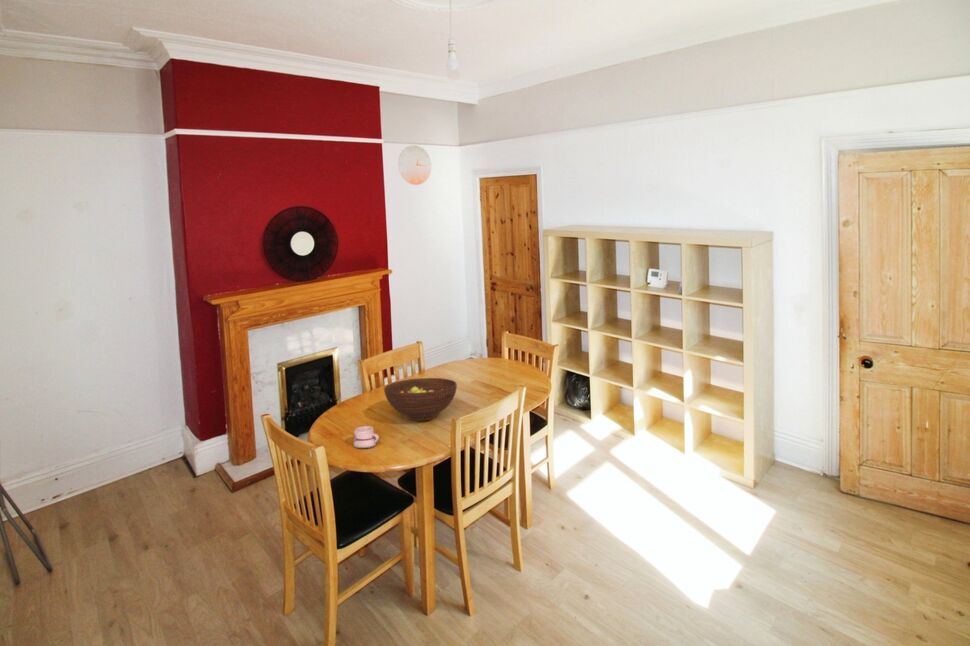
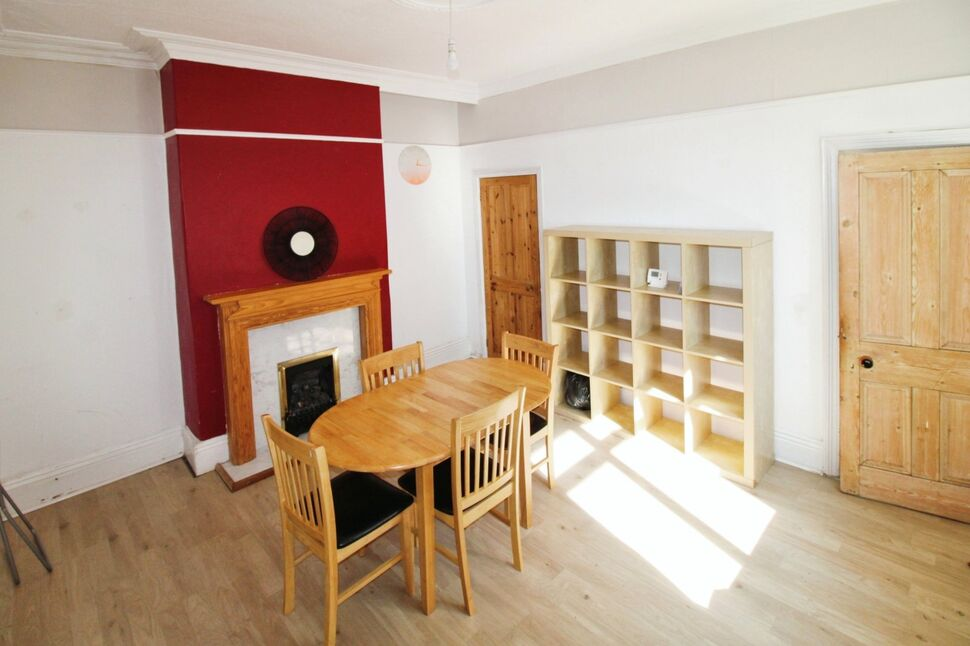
- mug (365, 437)
- fruit bowl (421, 401)
